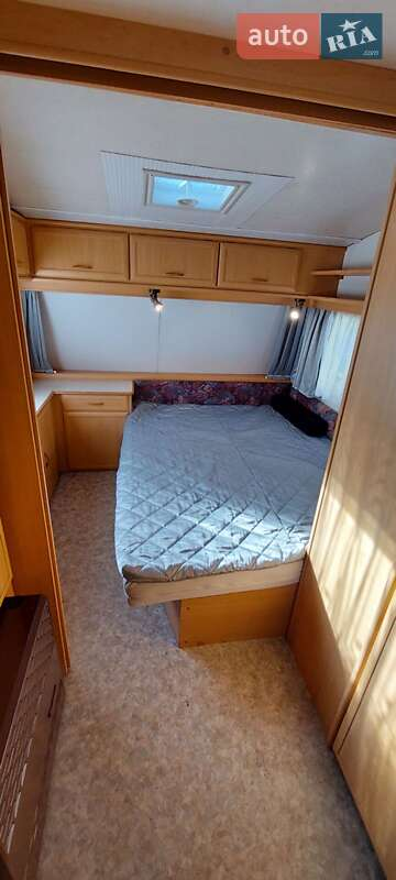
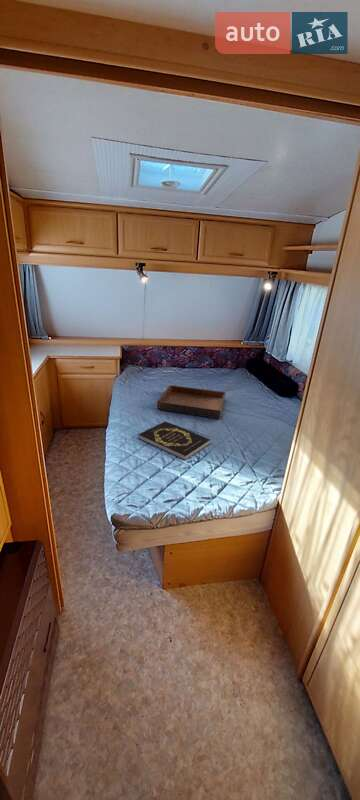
+ book (174, 438)
+ serving tray (192, 400)
